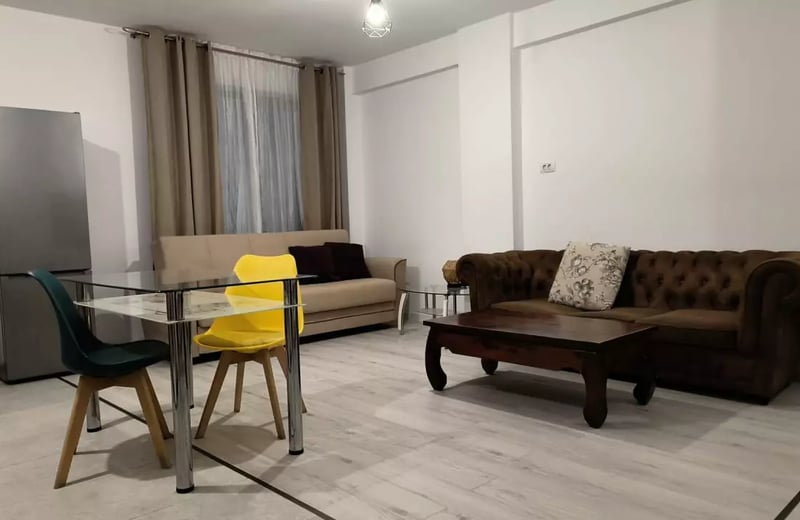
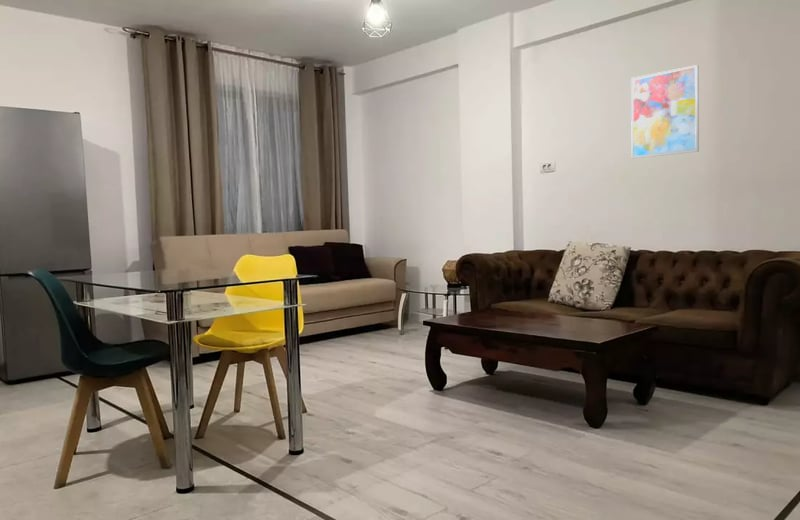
+ wall art (663, 113)
